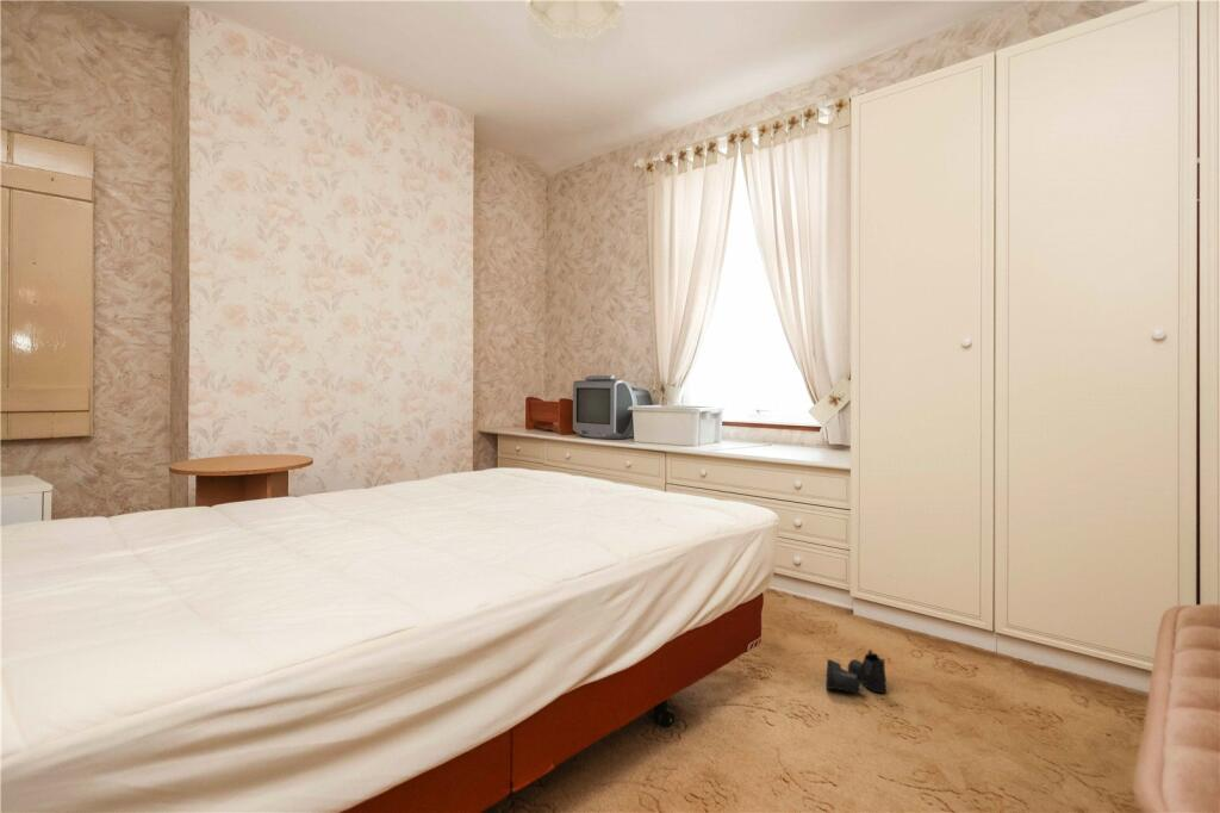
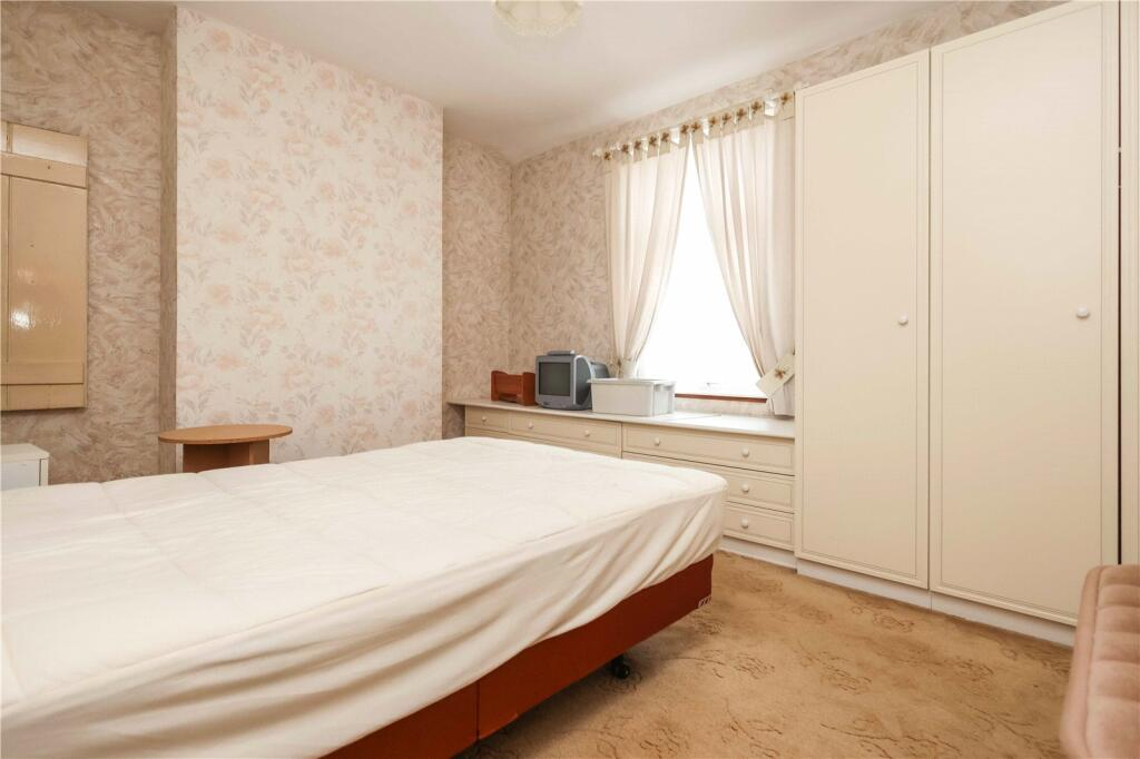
- boots (848, 668)
